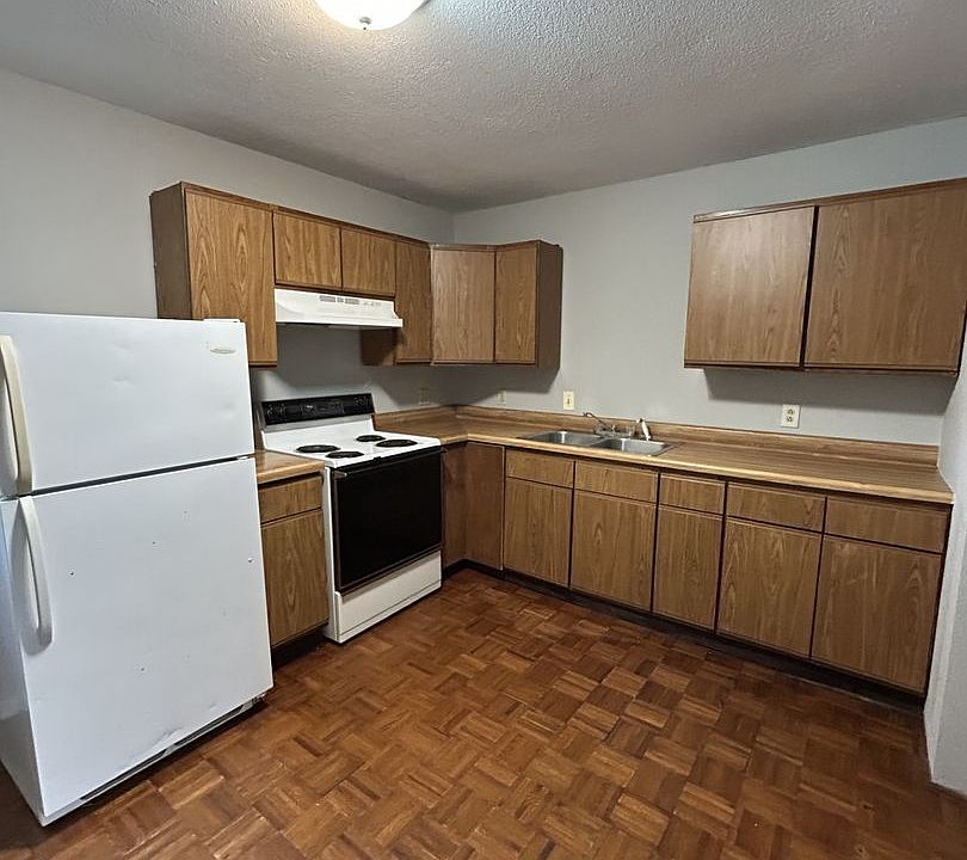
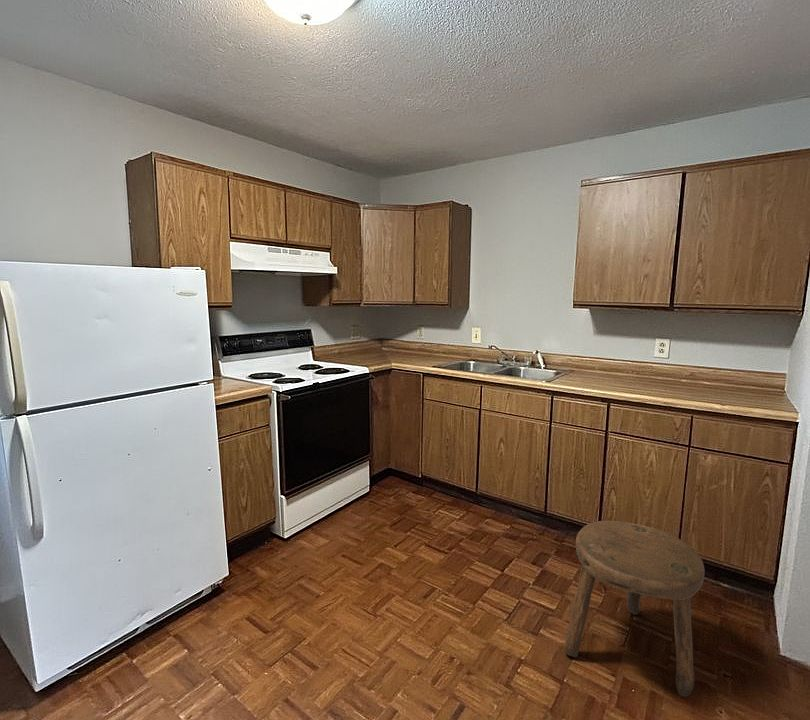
+ stool (635, 595)
